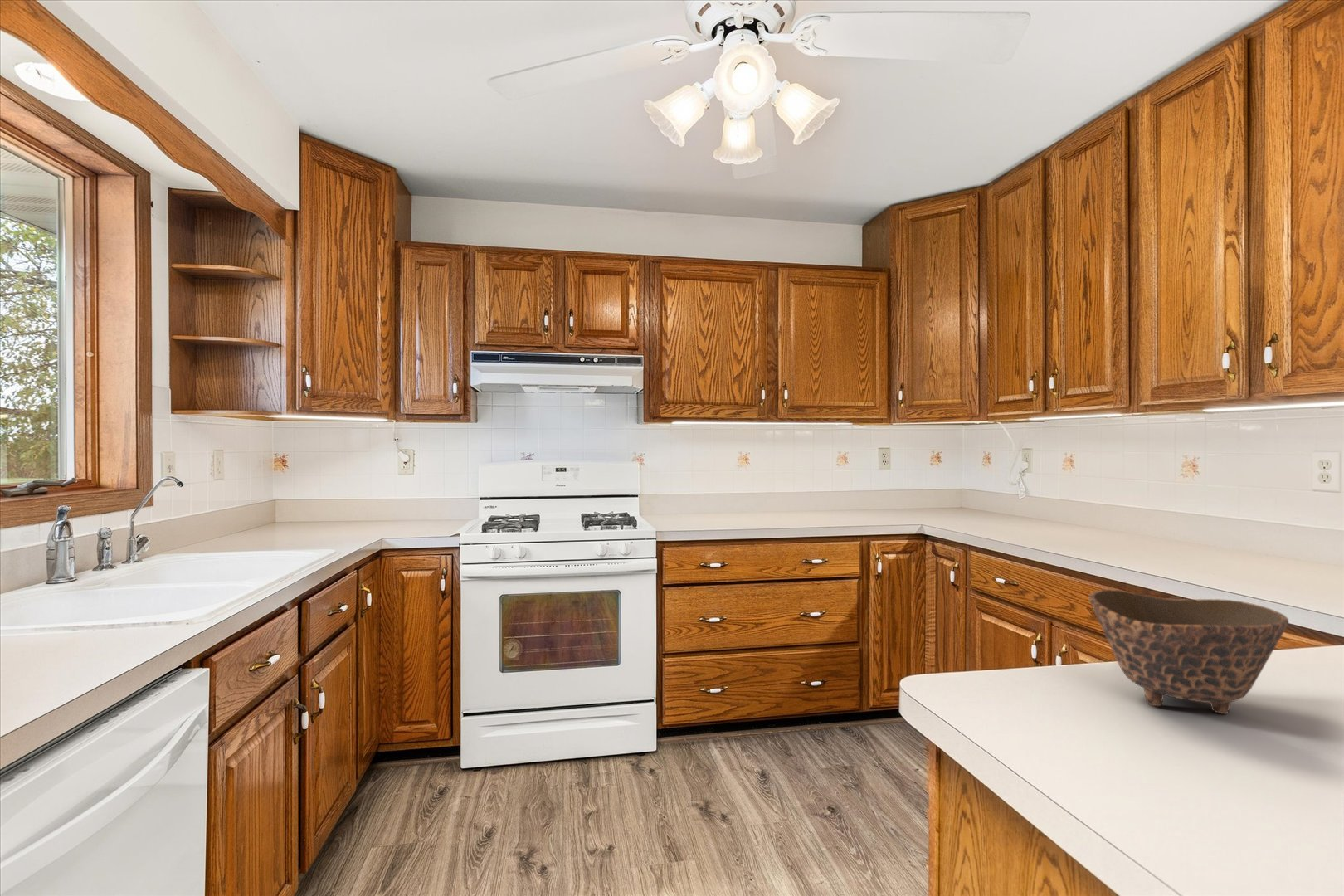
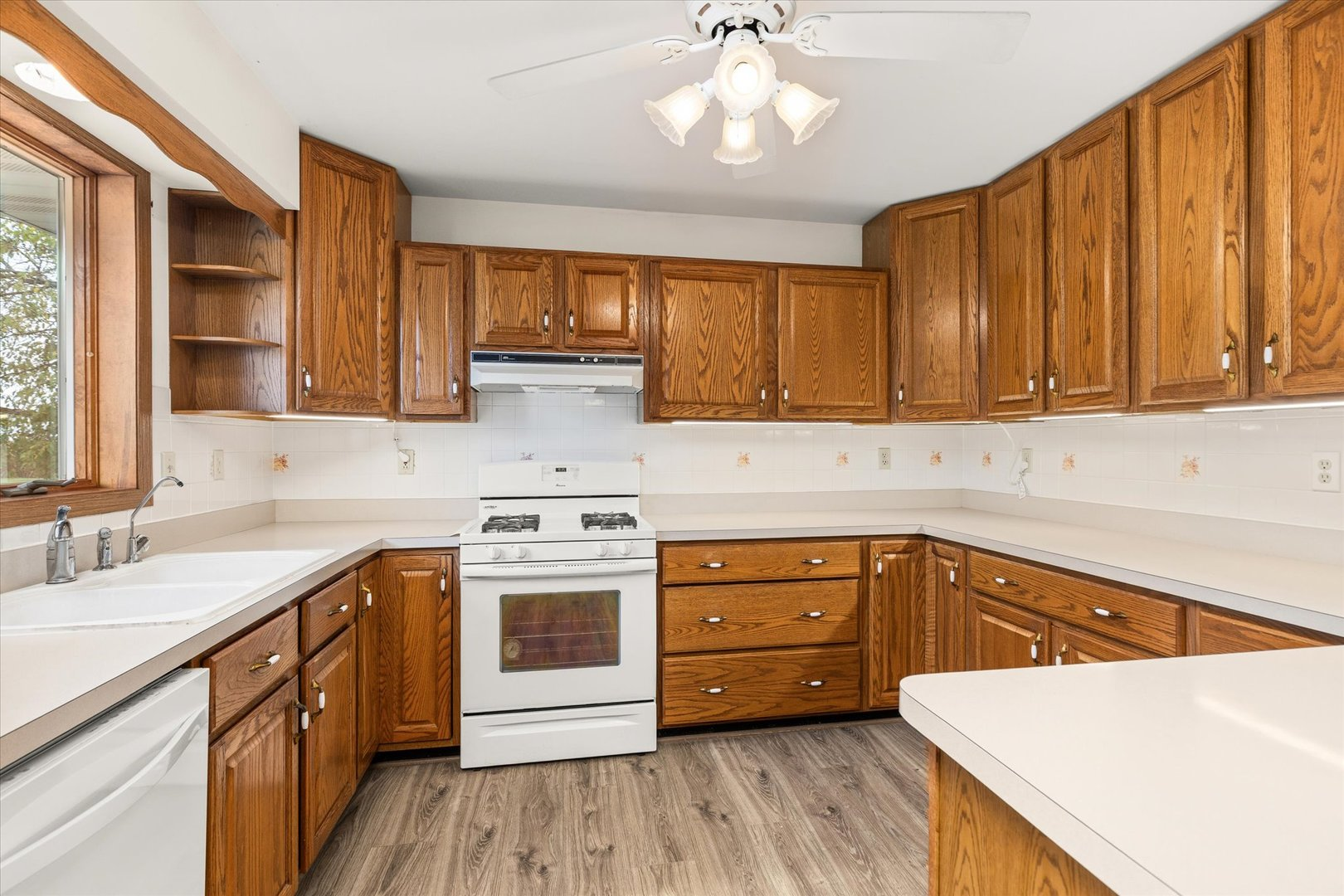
- bowl (1182, 653)
